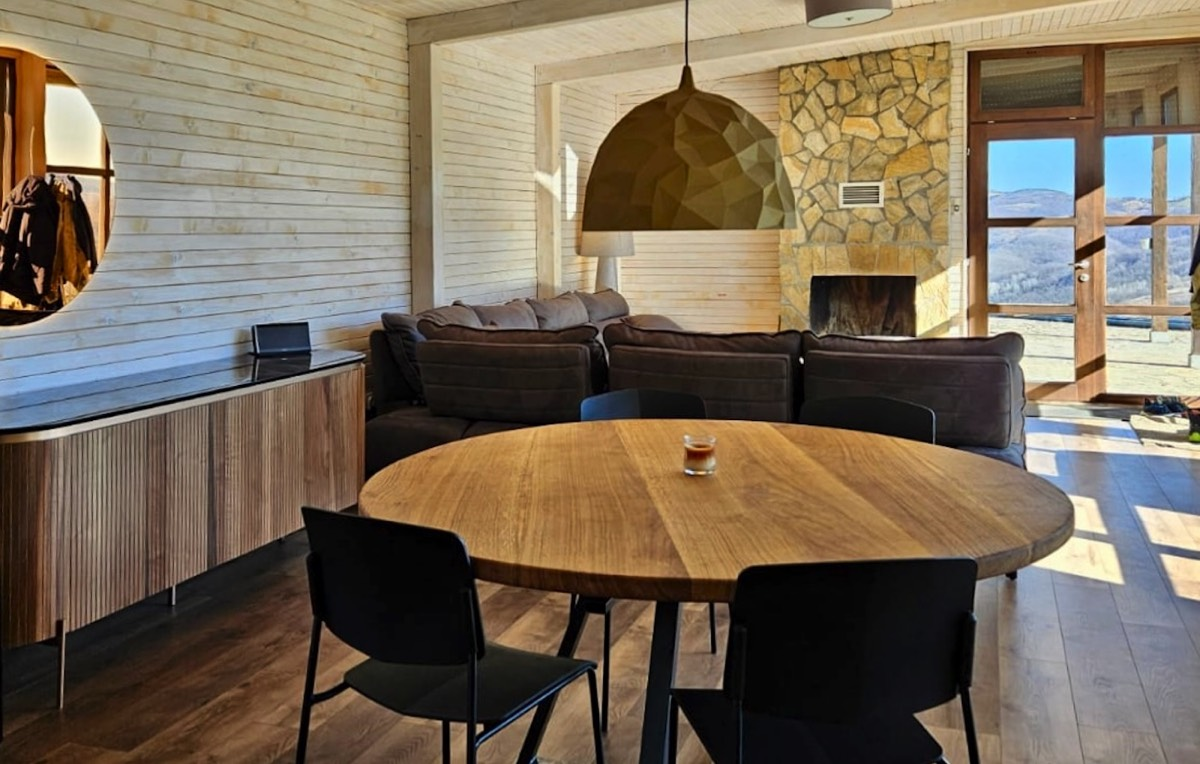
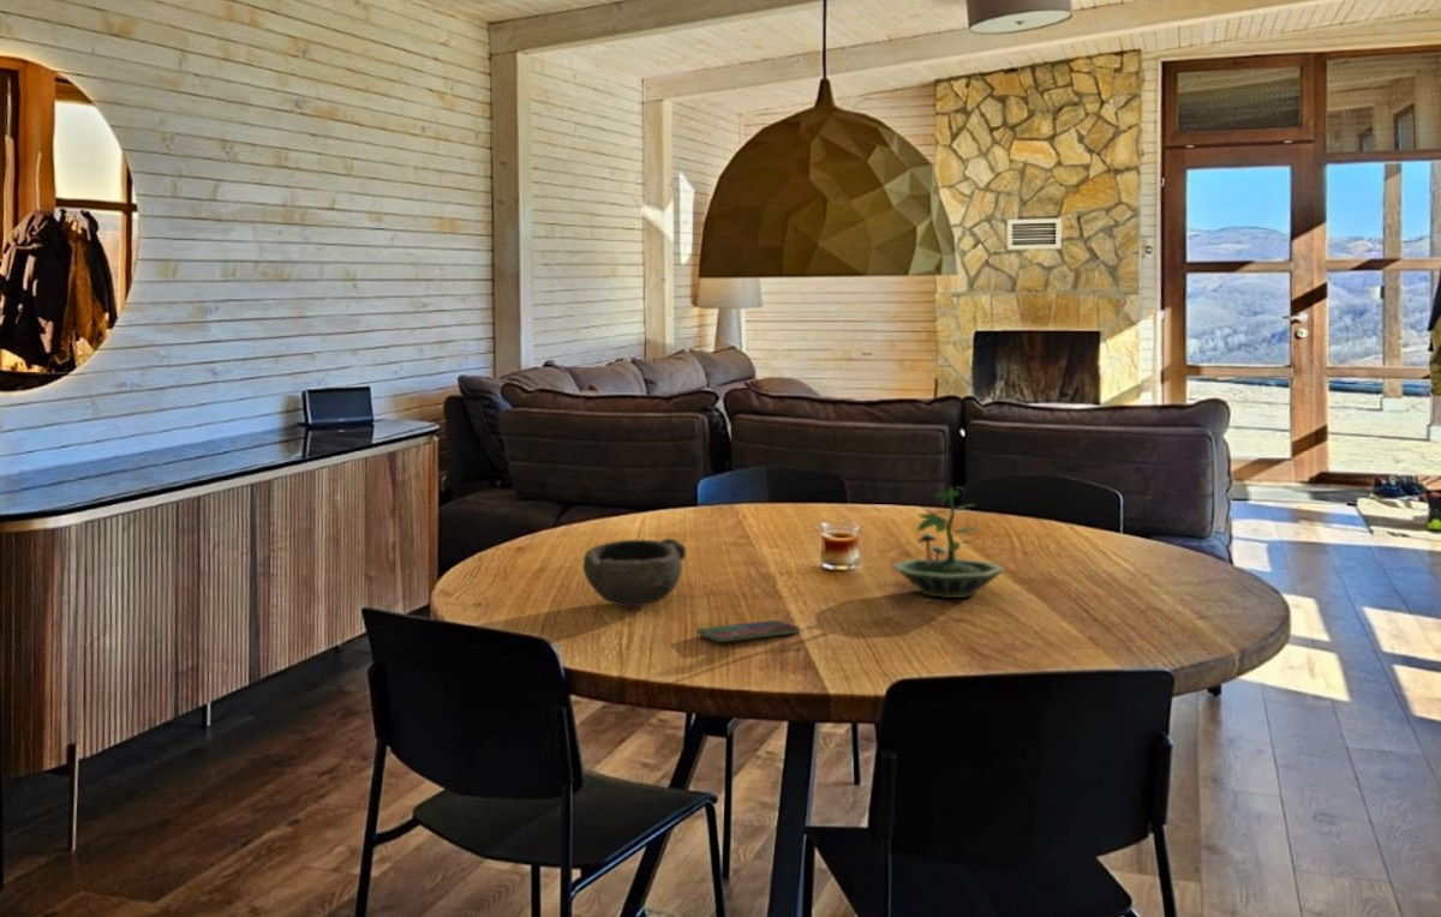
+ bowl (640, 574)
+ terrarium (950, 507)
+ smartphone (748, 630)
